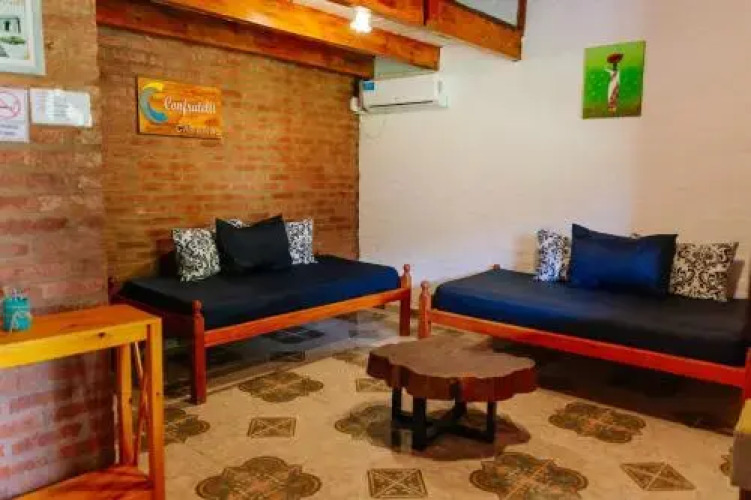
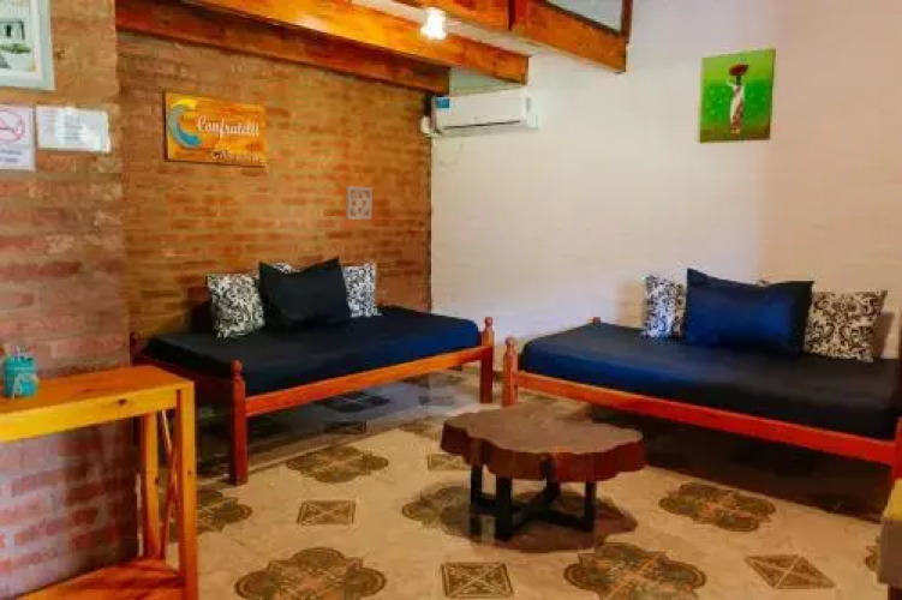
+ wall ornament (358, 203)
